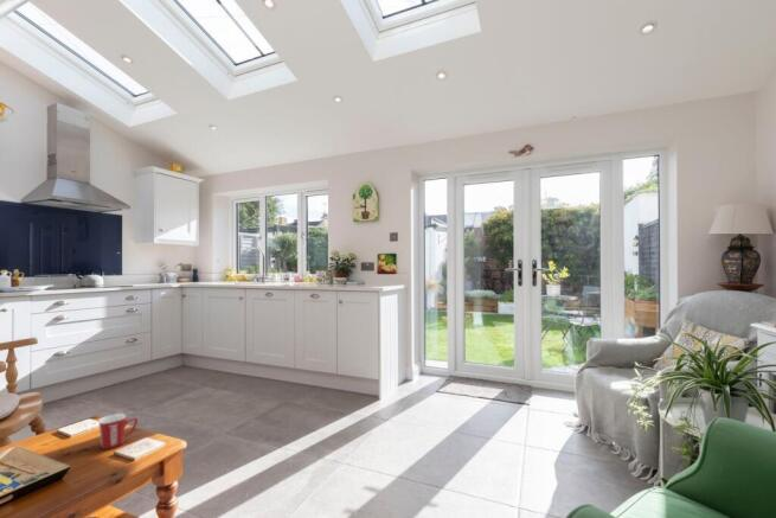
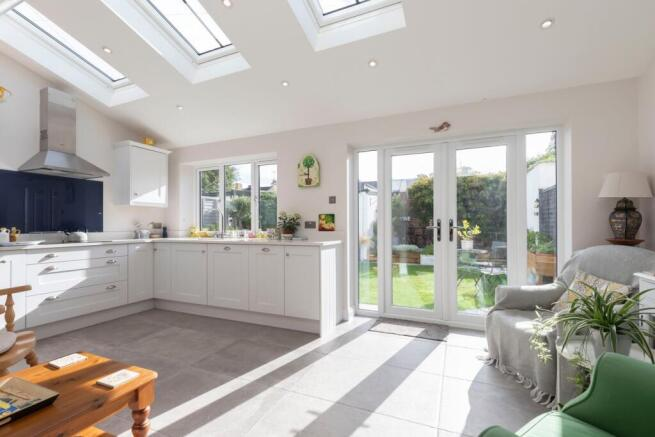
- mug (118, 429)
